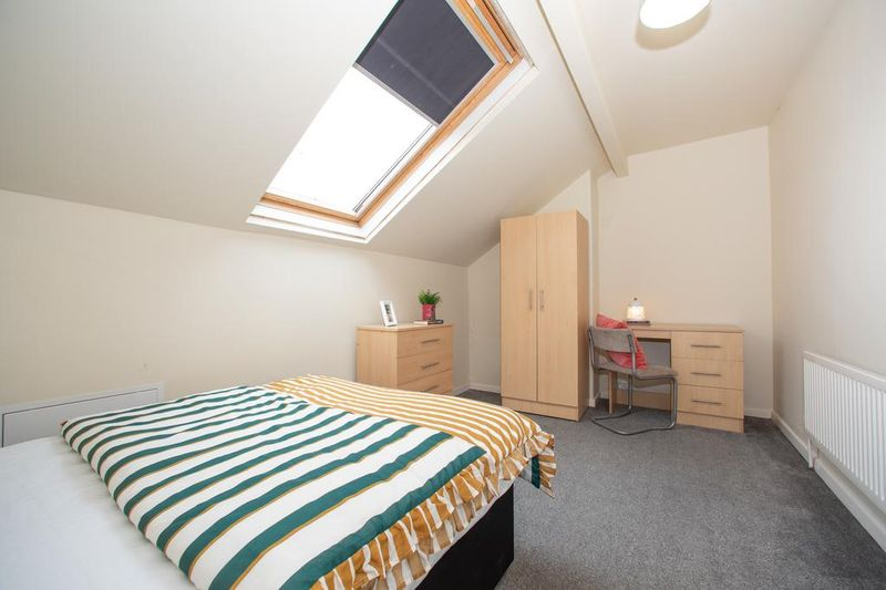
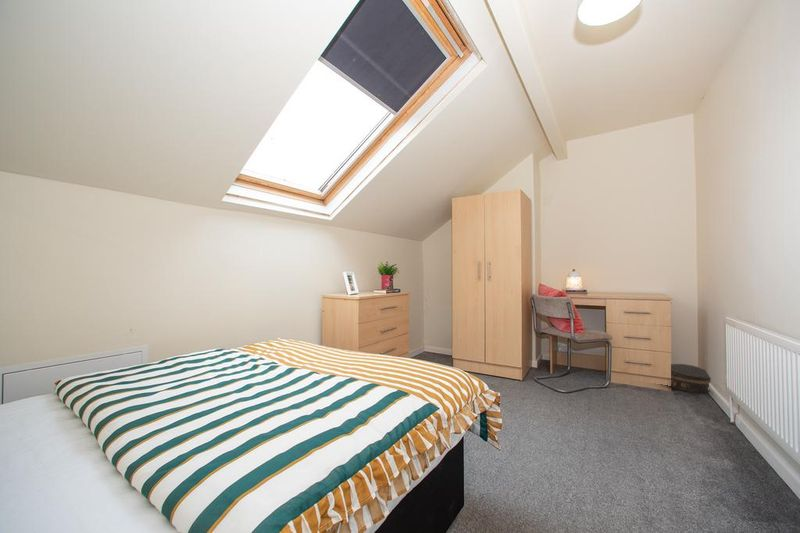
+ hat box (682, 376)
